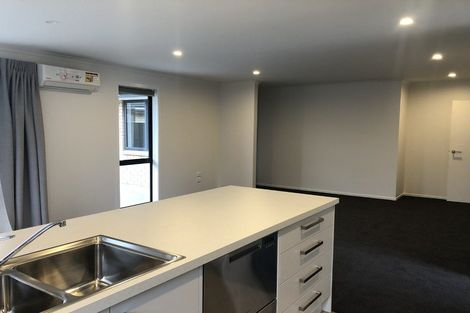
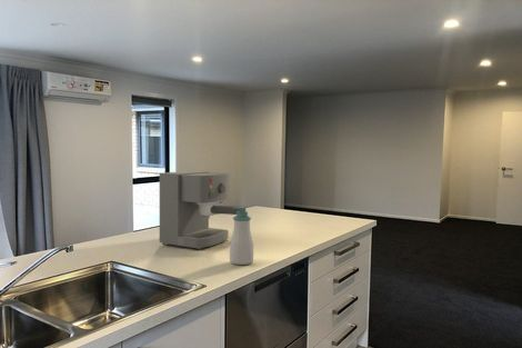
+ coffee maker (200, 207)
+ soap bottle (241, 235)
